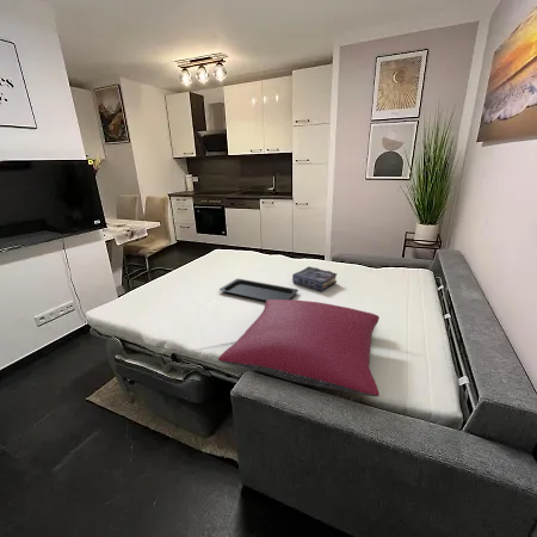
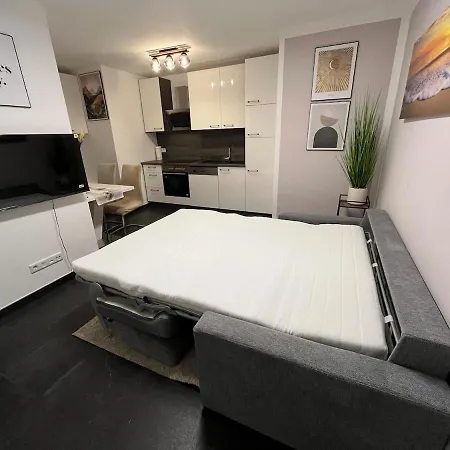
- book (314, 278)
- pillow (307, 335)
- serving tray (258, 291)
